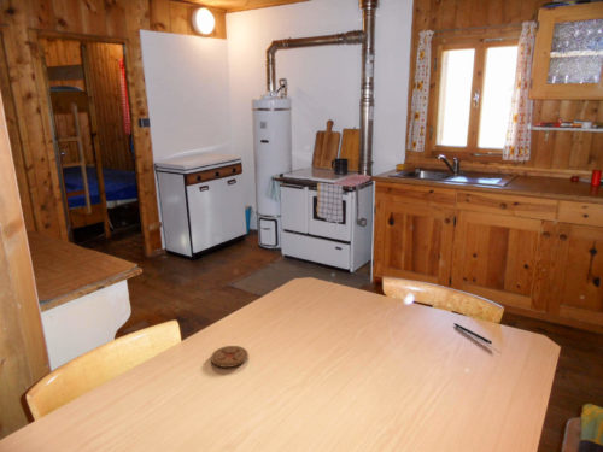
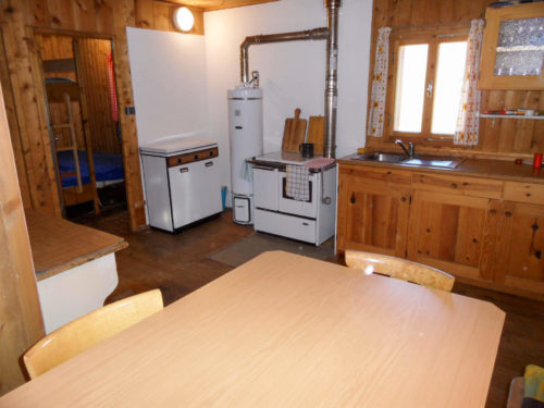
- pen (470, 331)
- coaster (229, 356)
